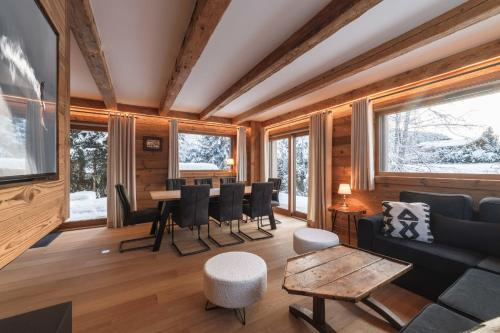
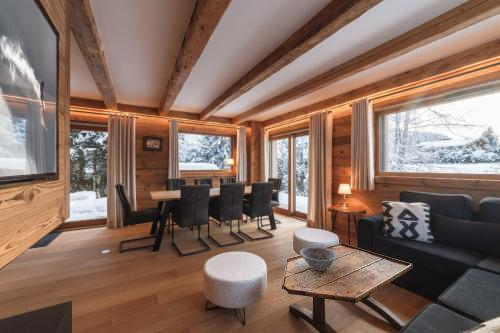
+ decorative bowl (318, 260)
